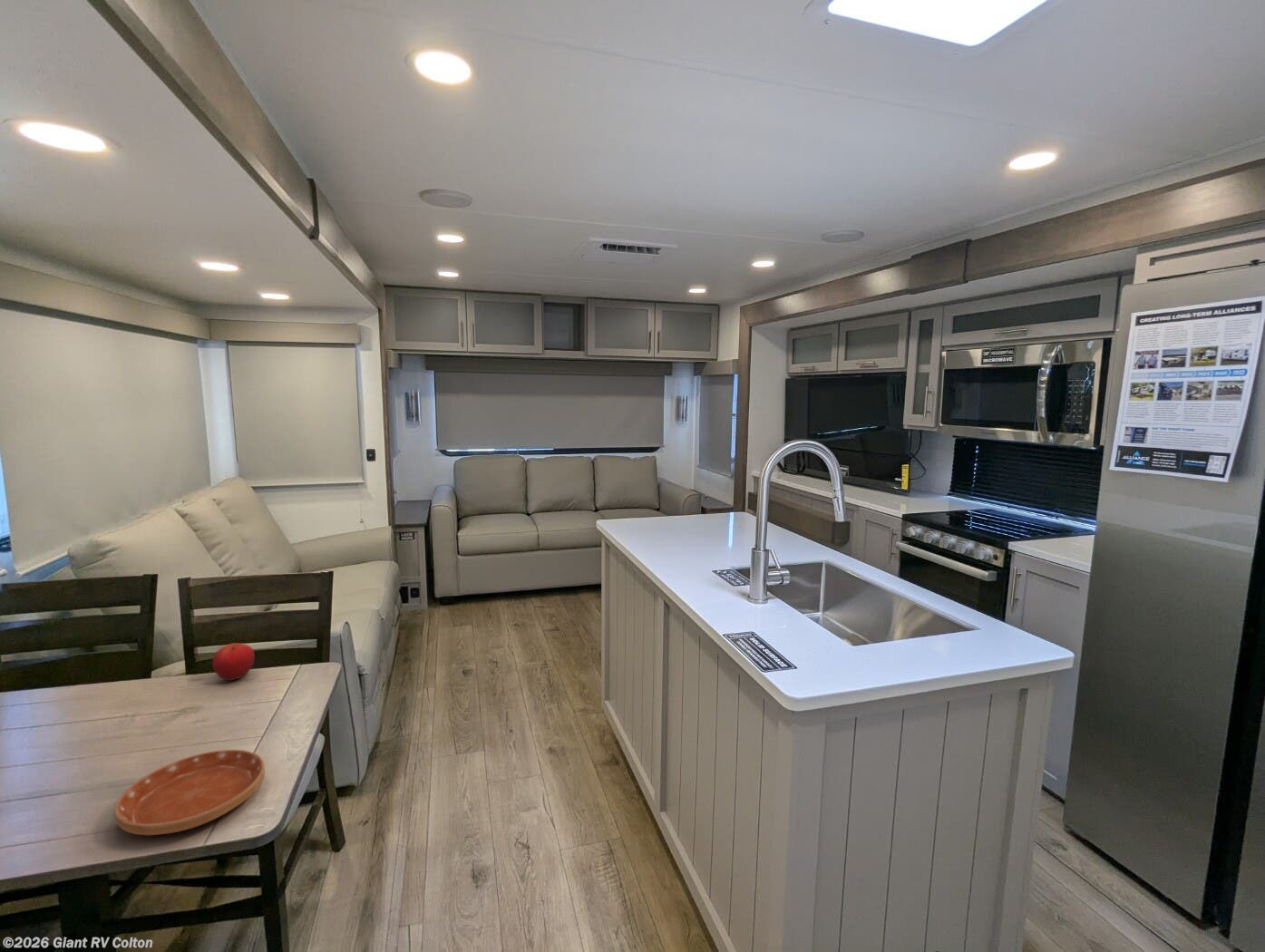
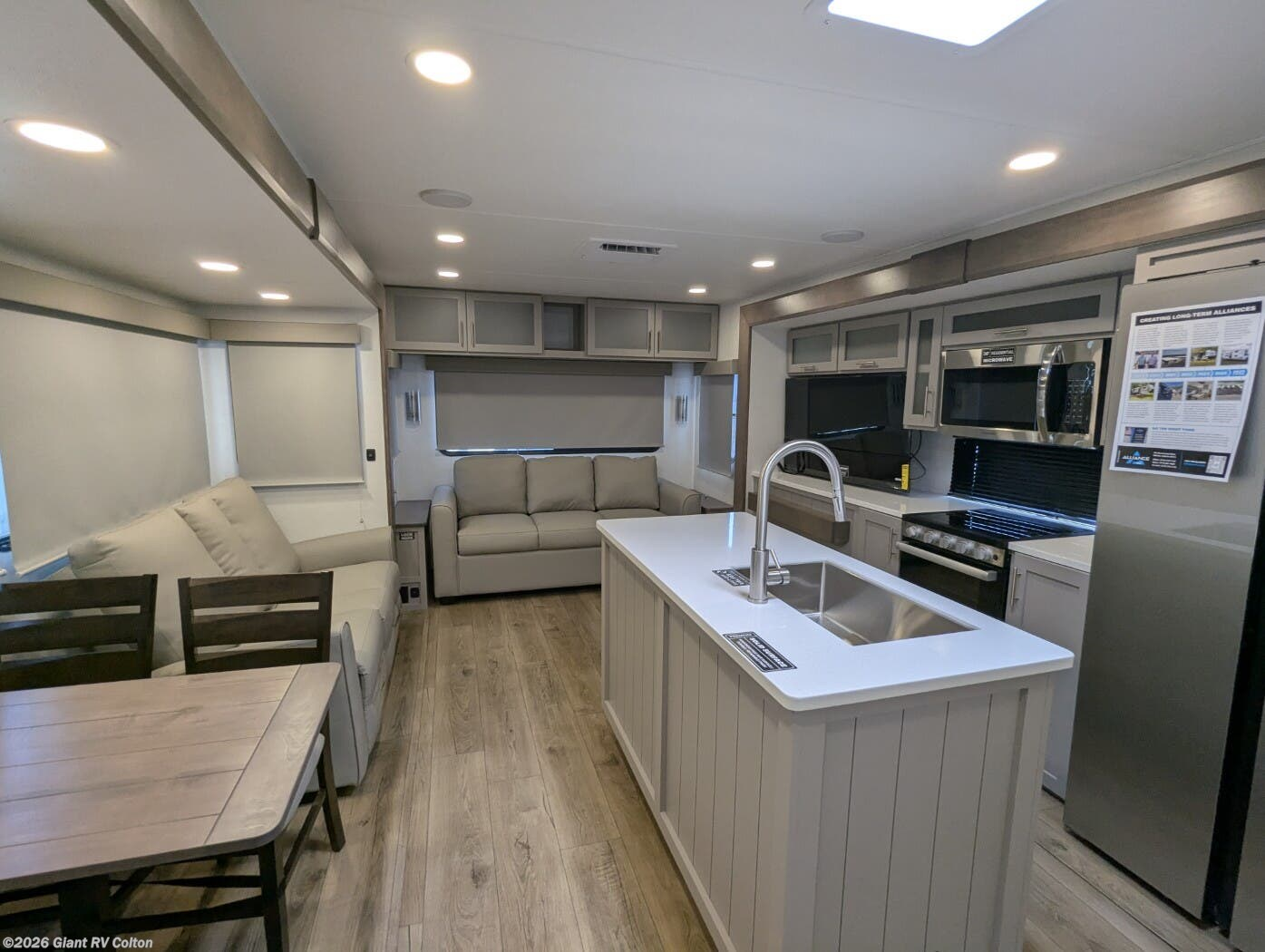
- saucer (194, 792)
- fruit (234, 660)
